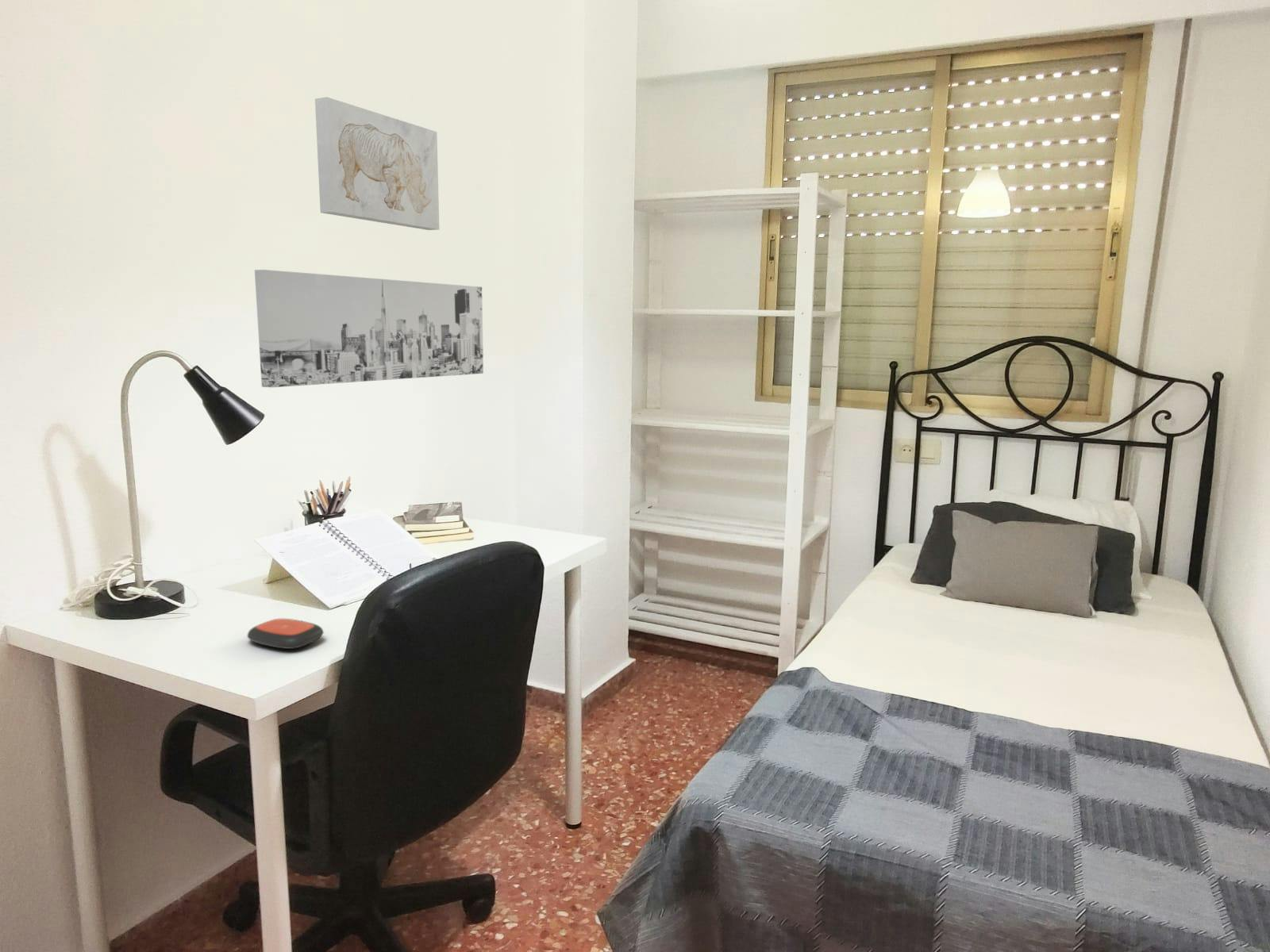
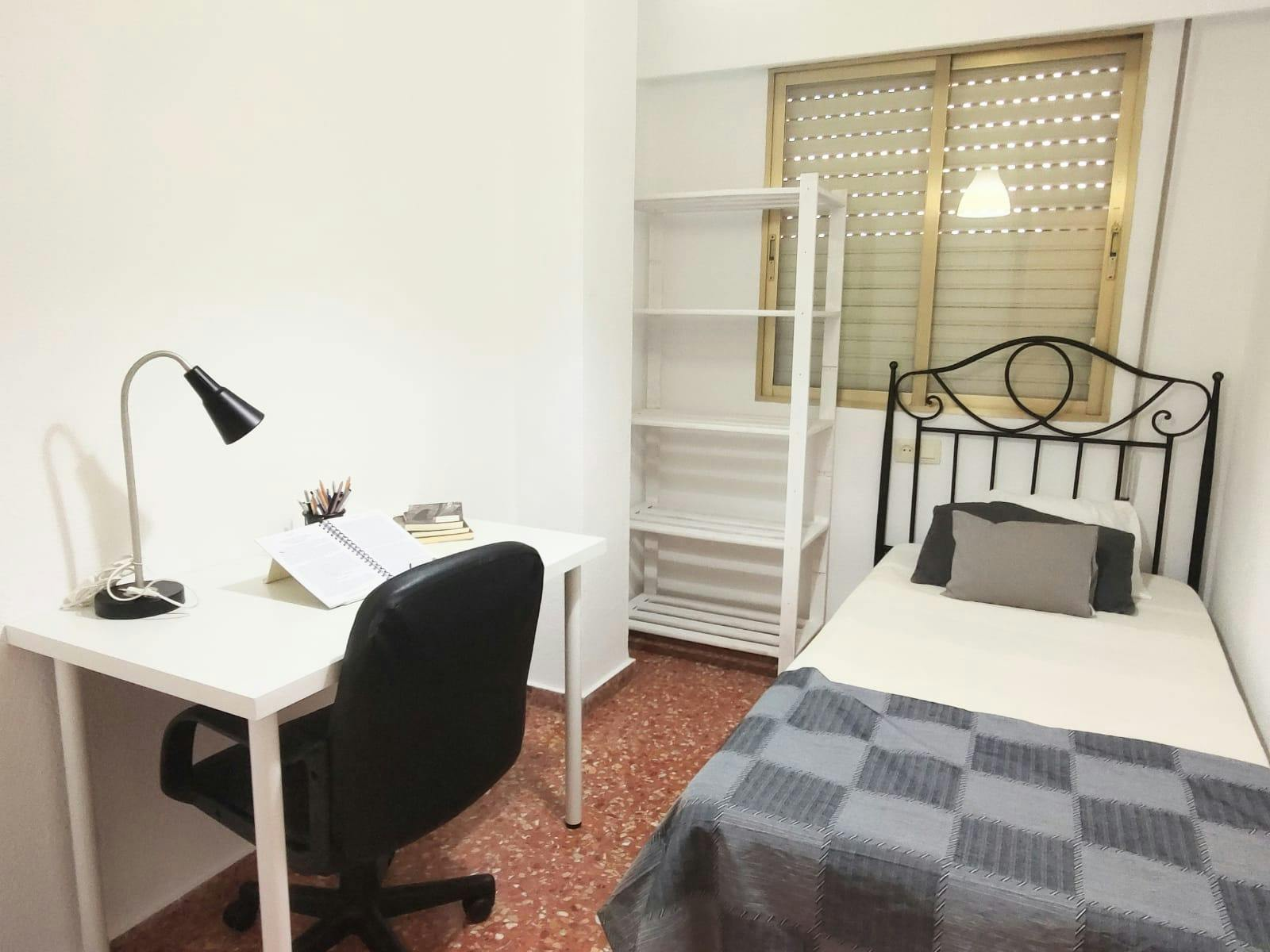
- wall art (387, 329)
- wall art (382, 169)
- remote control (285, 633)
